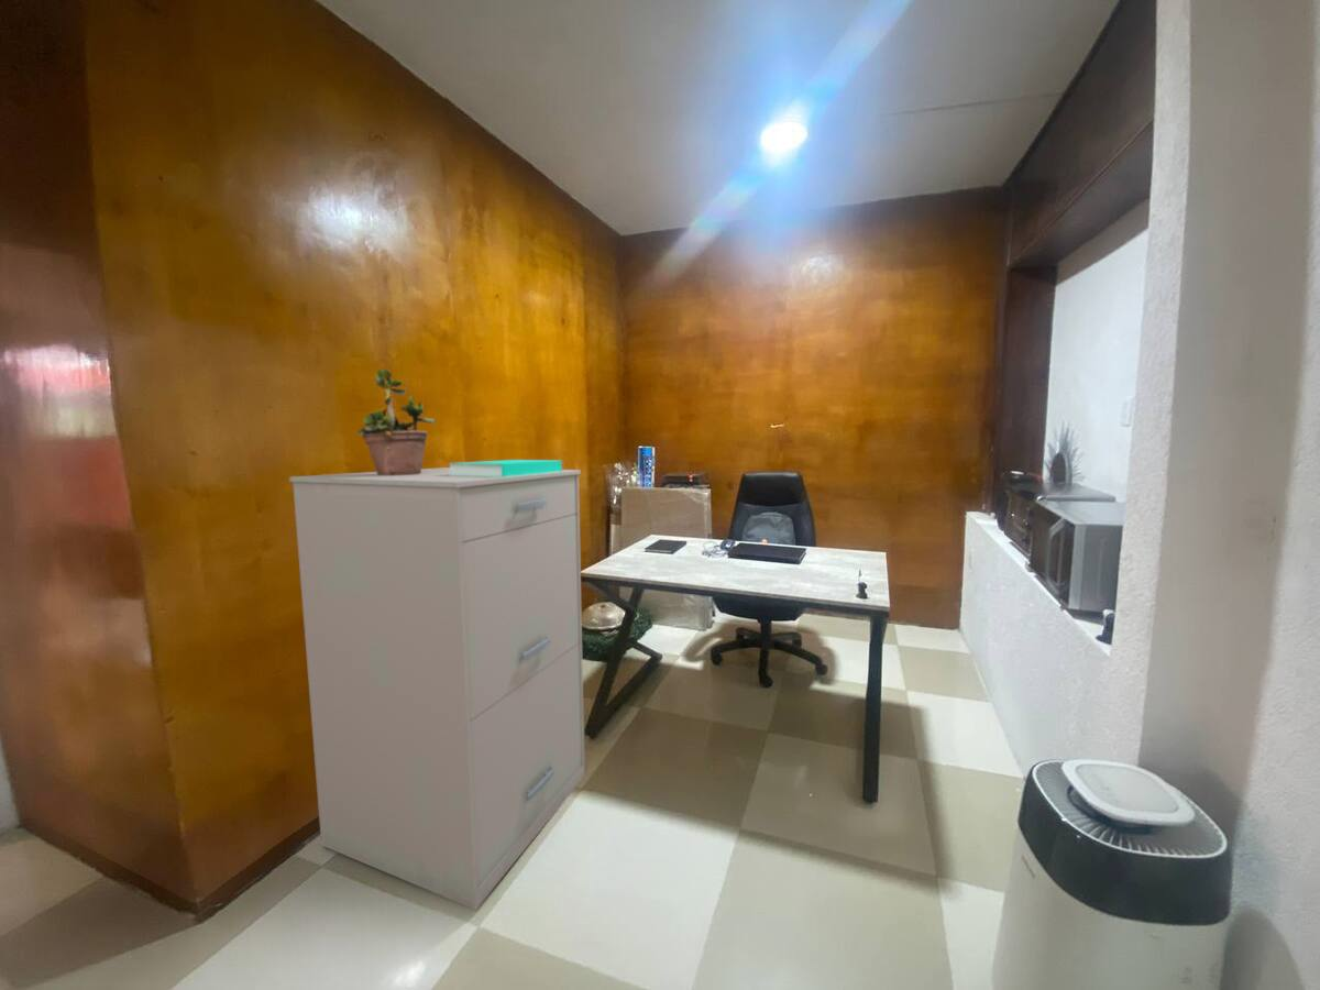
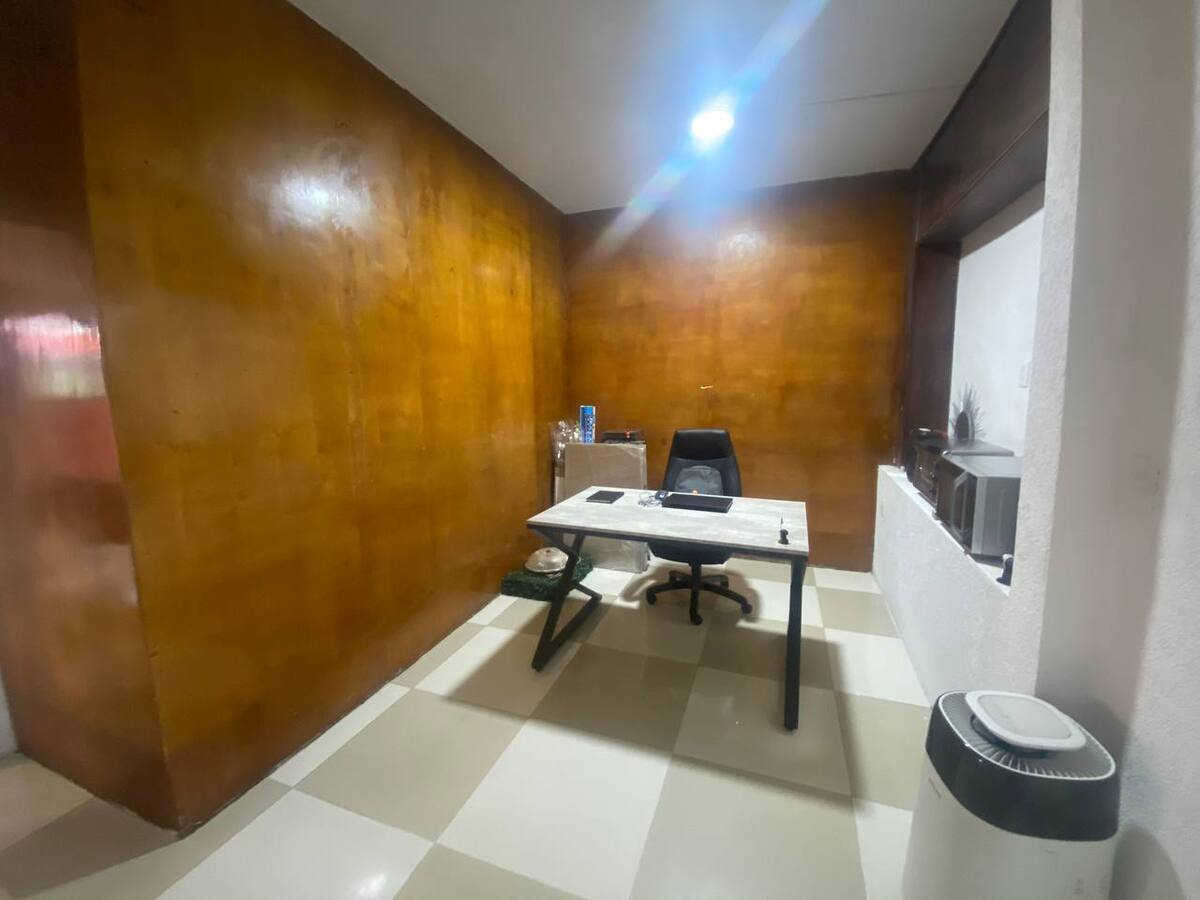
- filing cabinet (459, 646)
- binder (507, 466)
- potted plant (393, 418)
